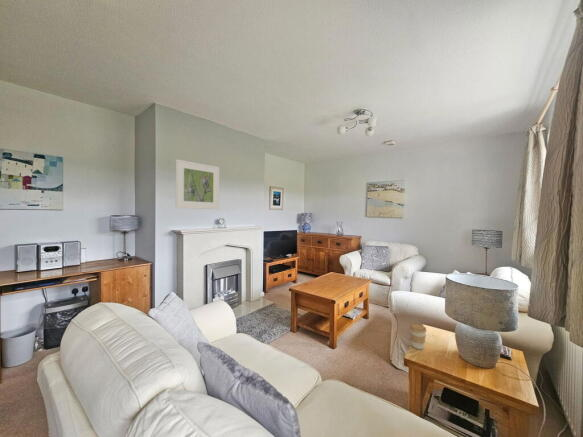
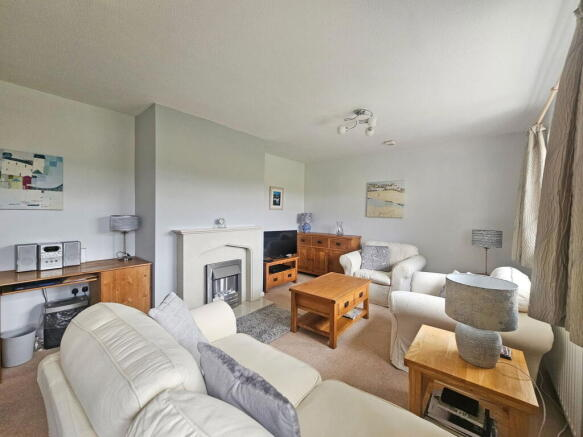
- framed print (199, 186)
- coffee cup (417, 335)
